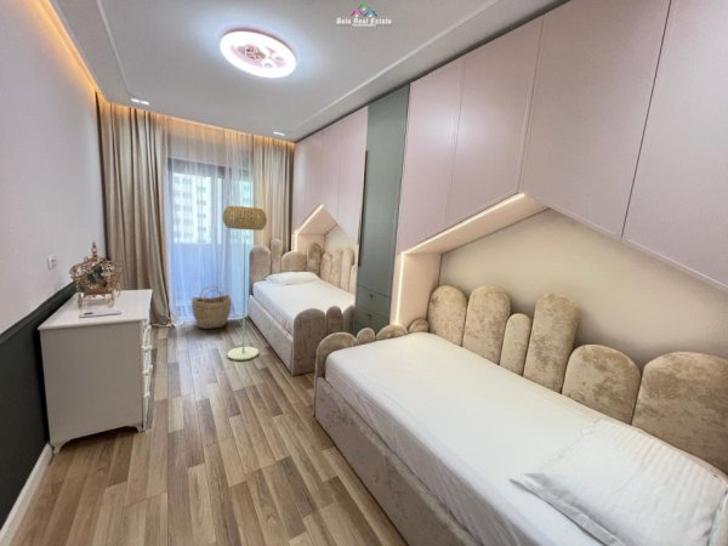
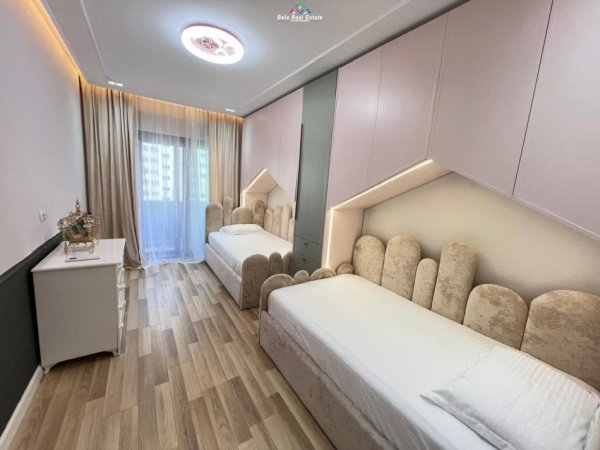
- woven basket (211, 306)
- floor lamp (244, 283)
